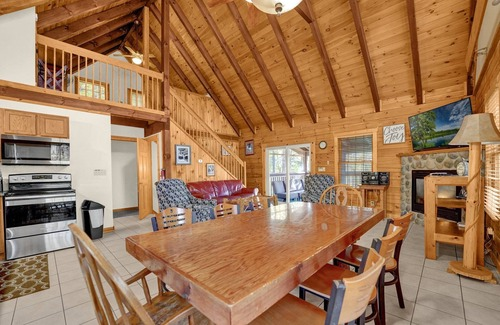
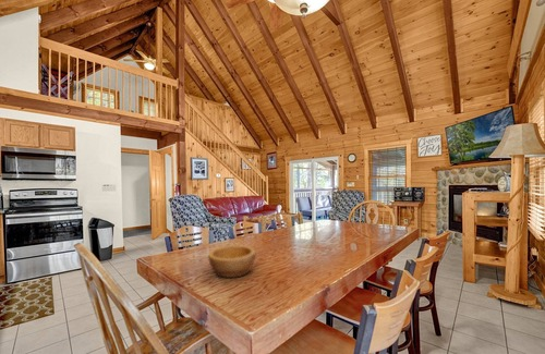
+ bowl (232, 261)
